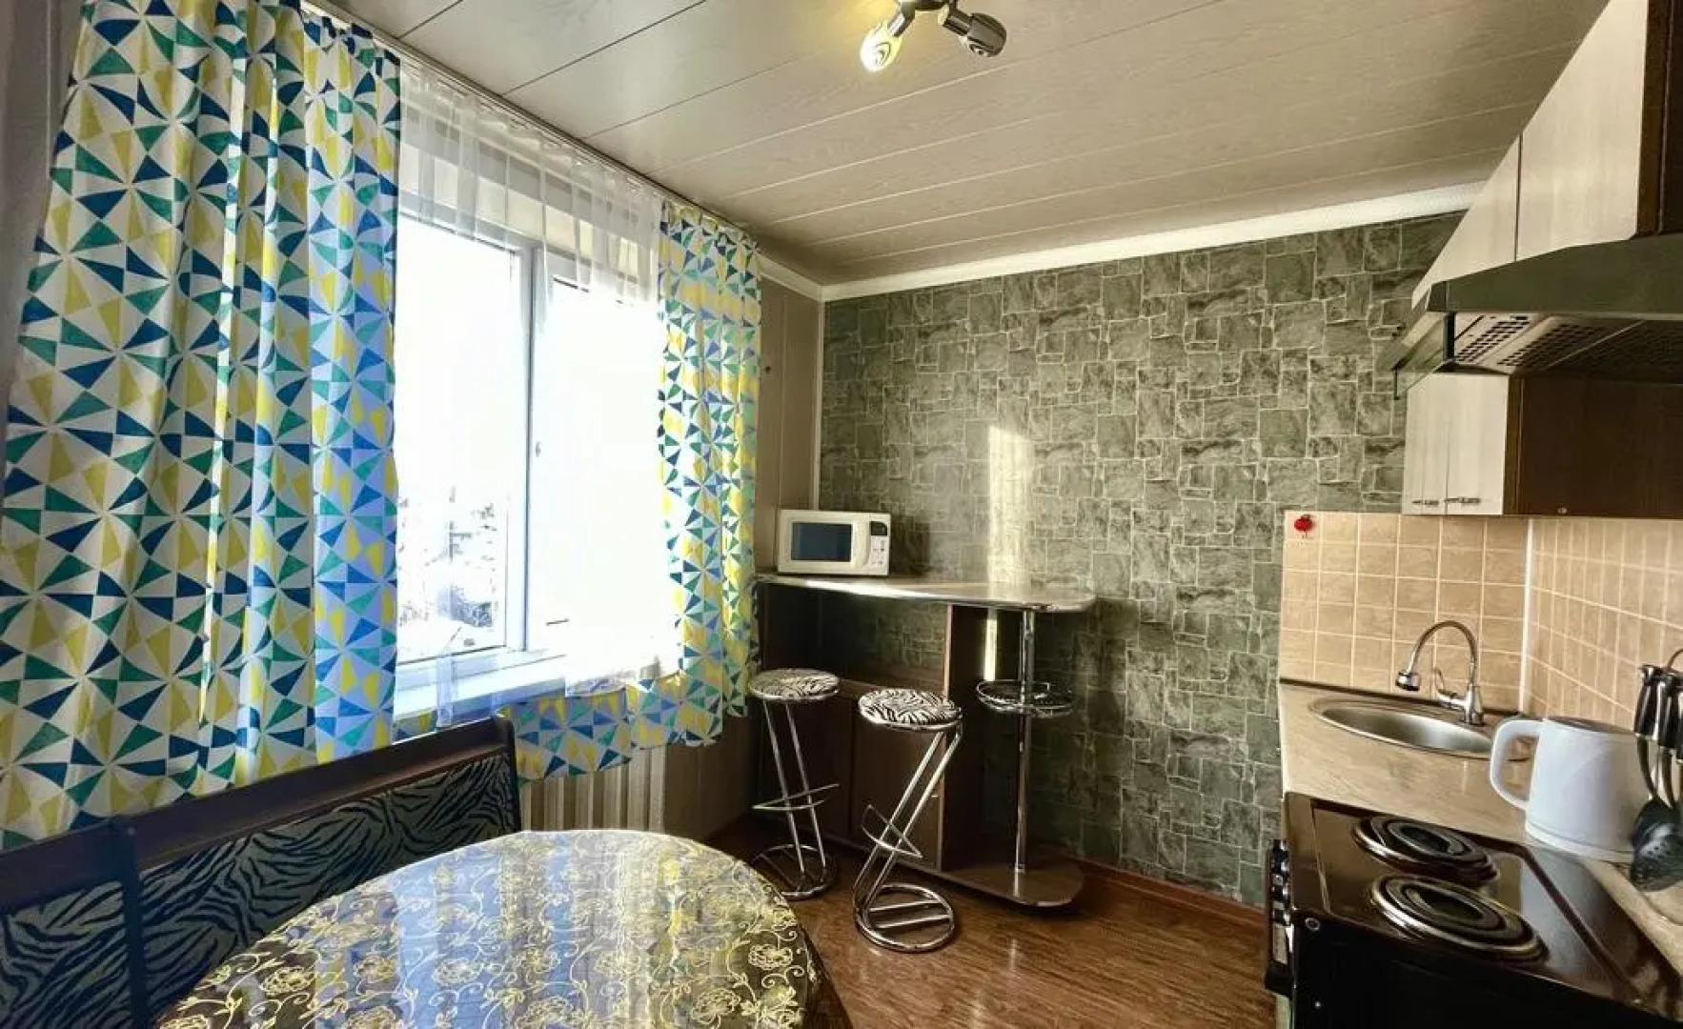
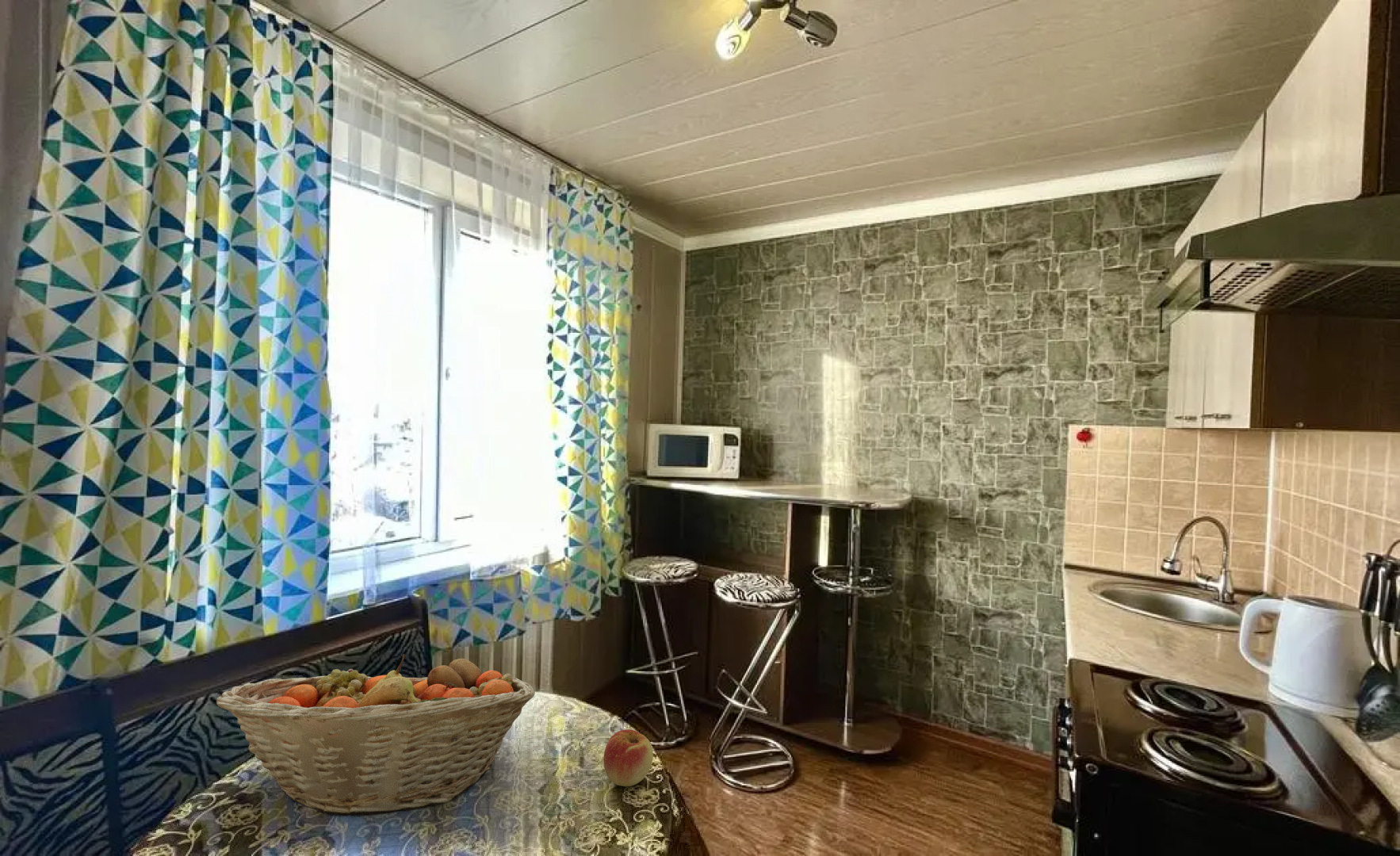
+ apple (628, 755)
+ fruit basket (388, 713)
